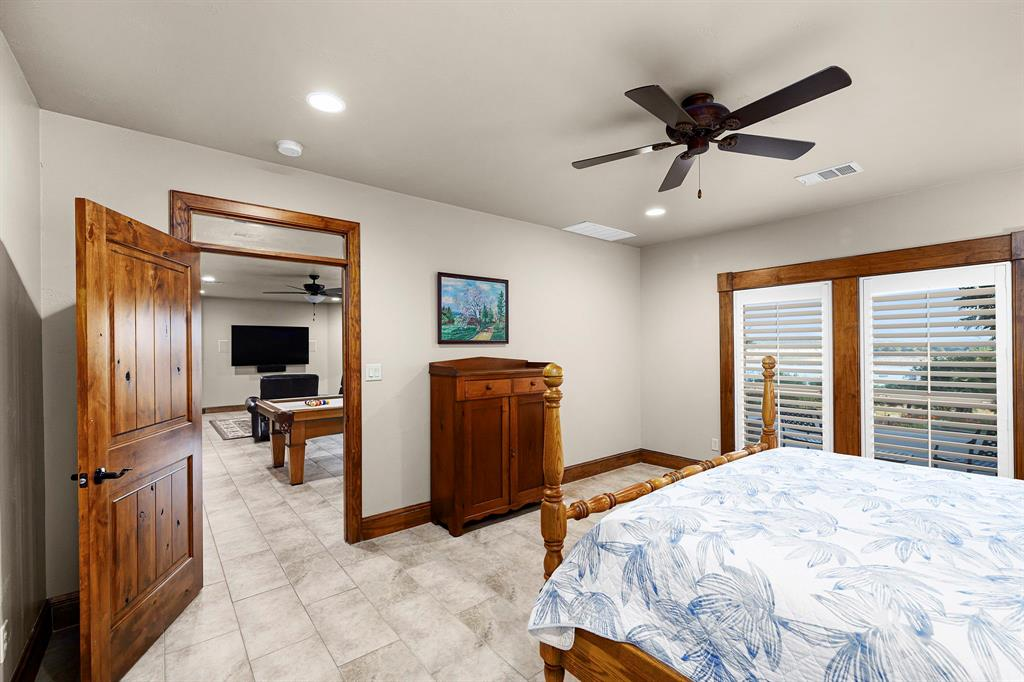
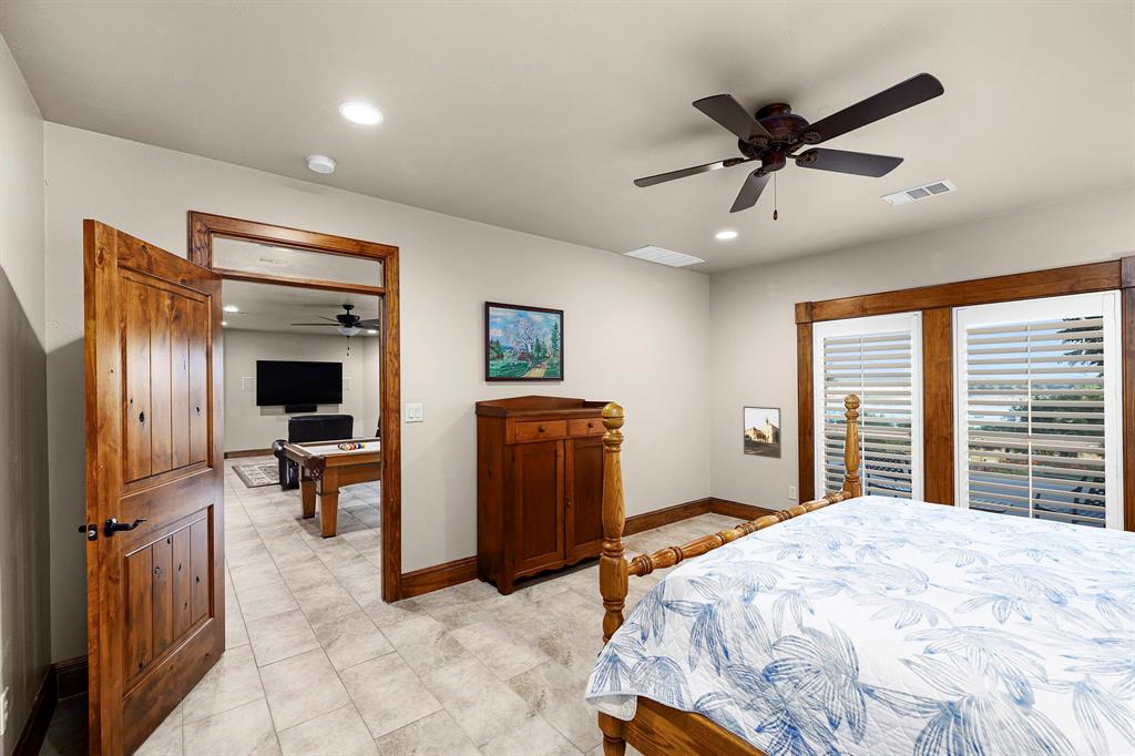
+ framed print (761, 431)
